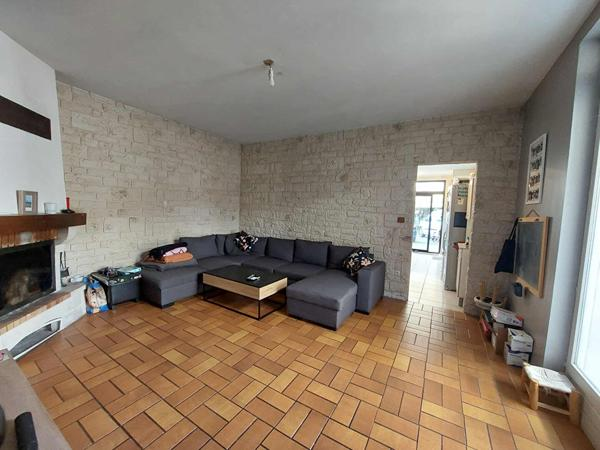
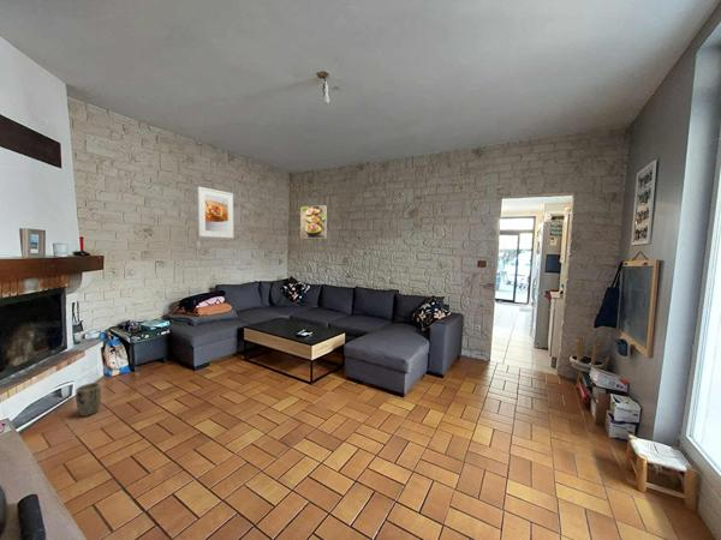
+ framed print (312, 222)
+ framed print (216, 214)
+ plant pot (88, 400)
